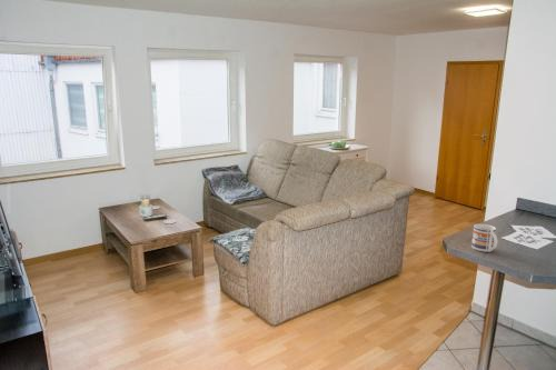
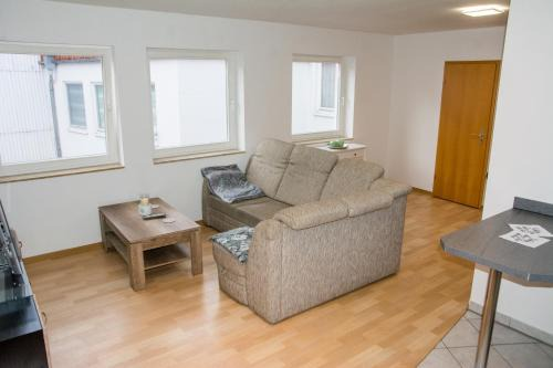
- mug (484, 238)
